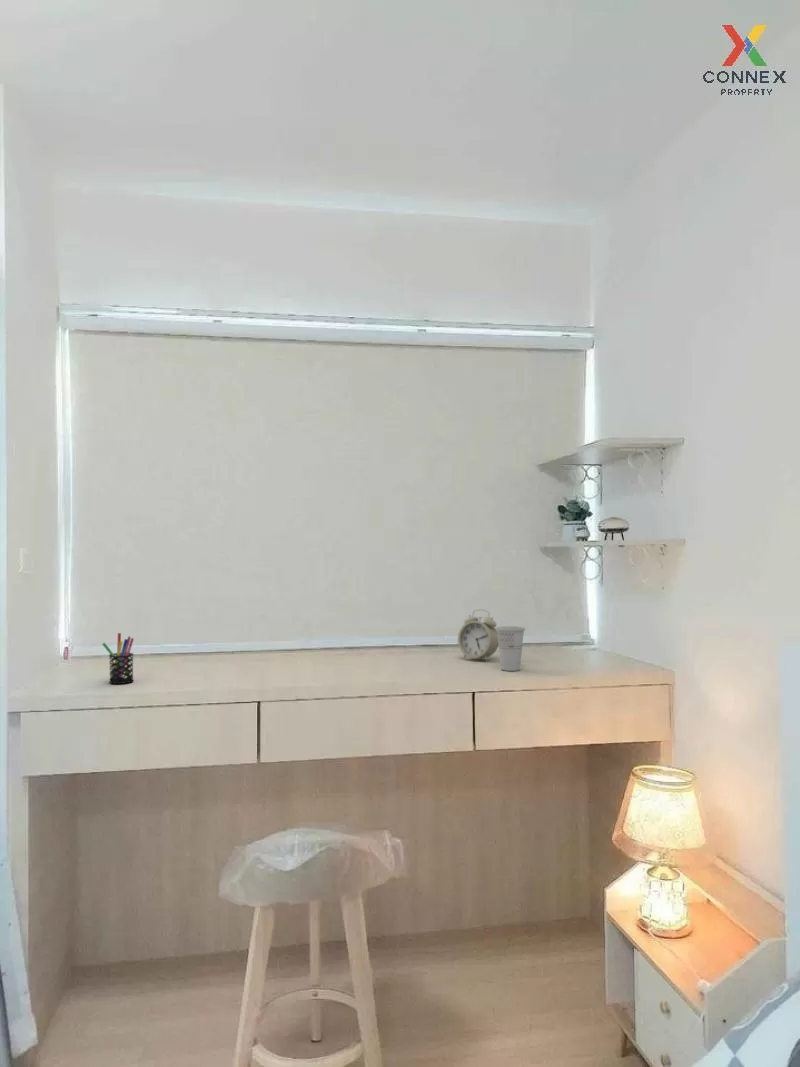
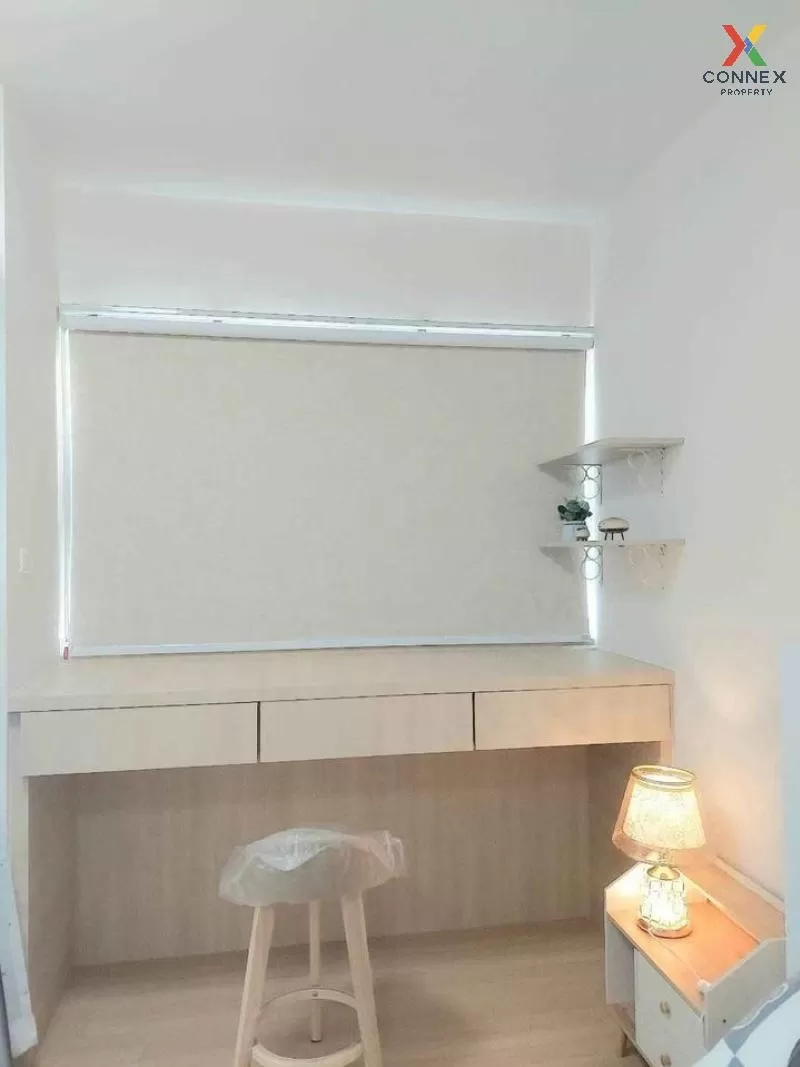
- alarm clock (478, 634)
- cup (510, 648)
- pen holder (118, 658)
